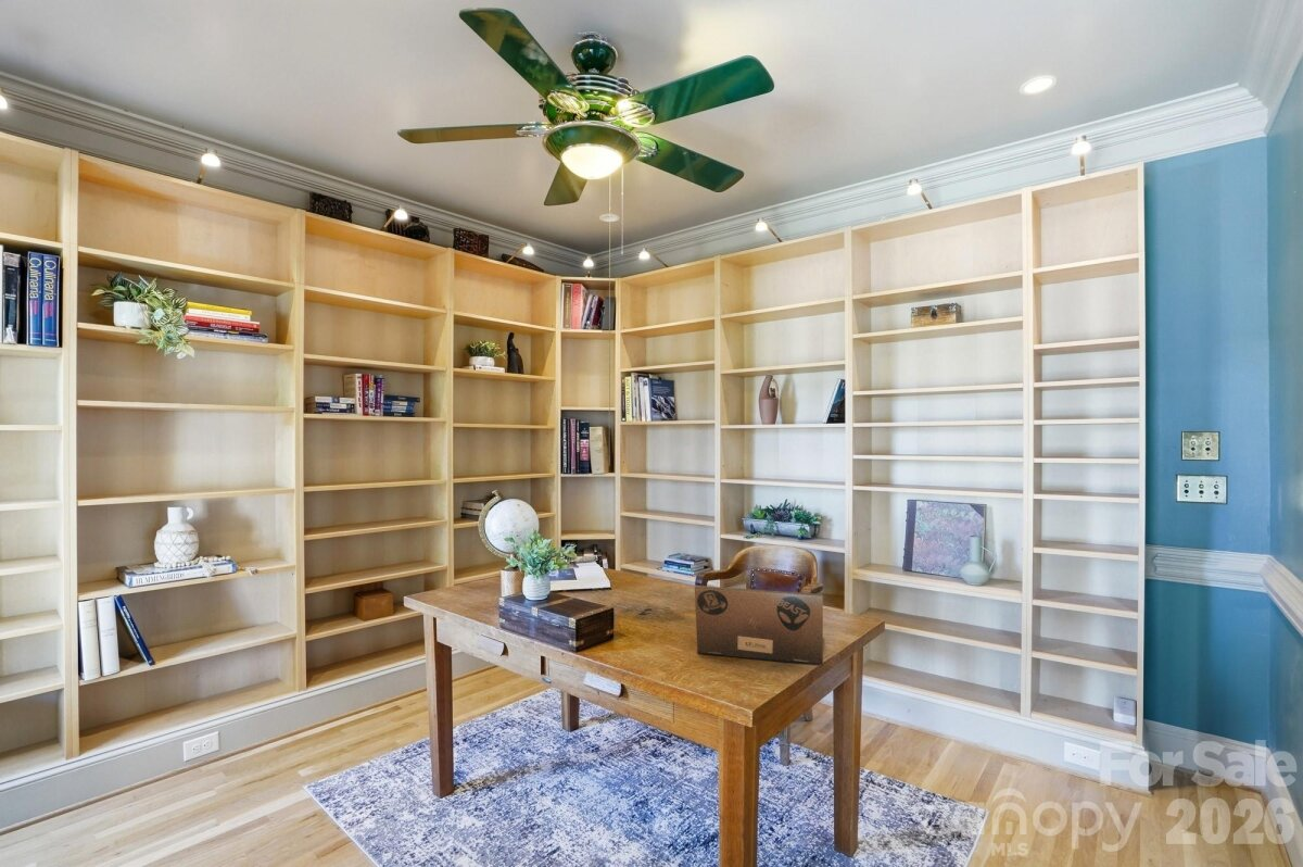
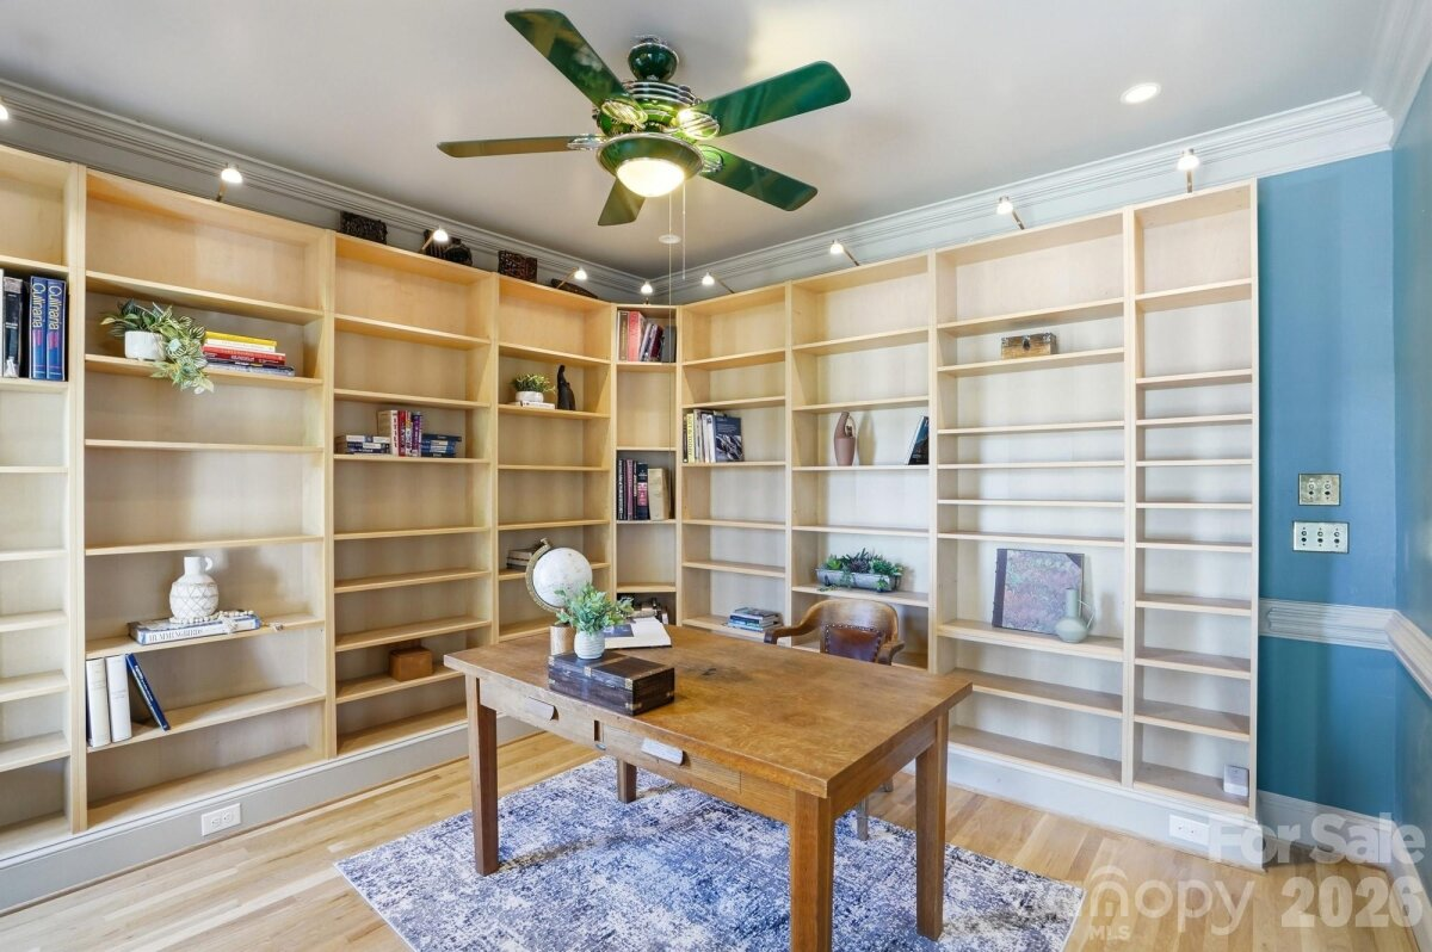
- laptop (761, 613)
